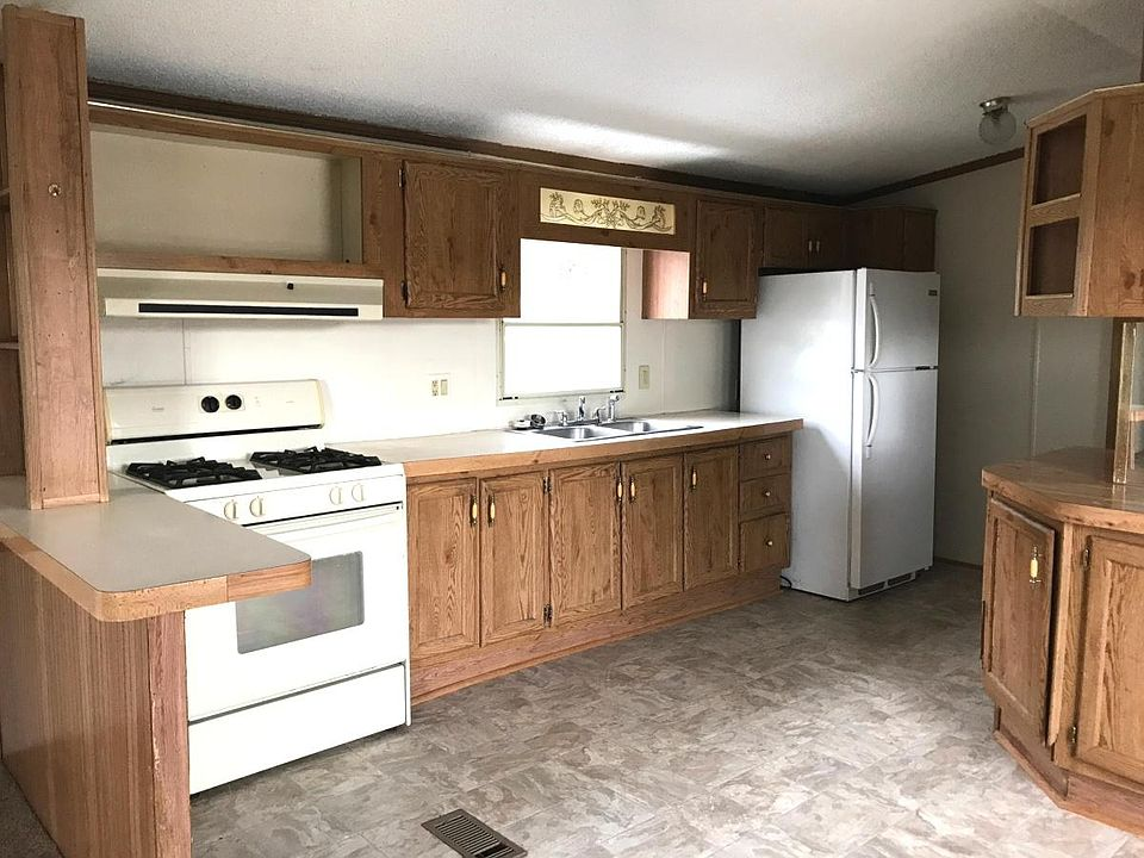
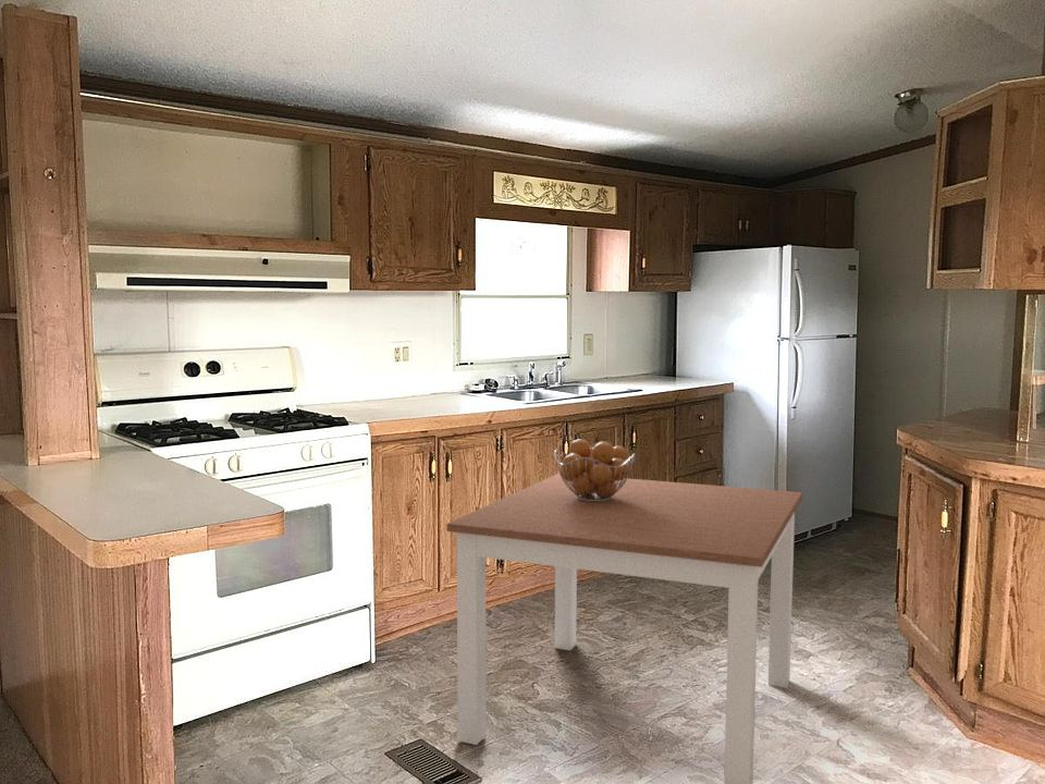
+ fruit basket (594, 468)
+ dining table (639, 576)
